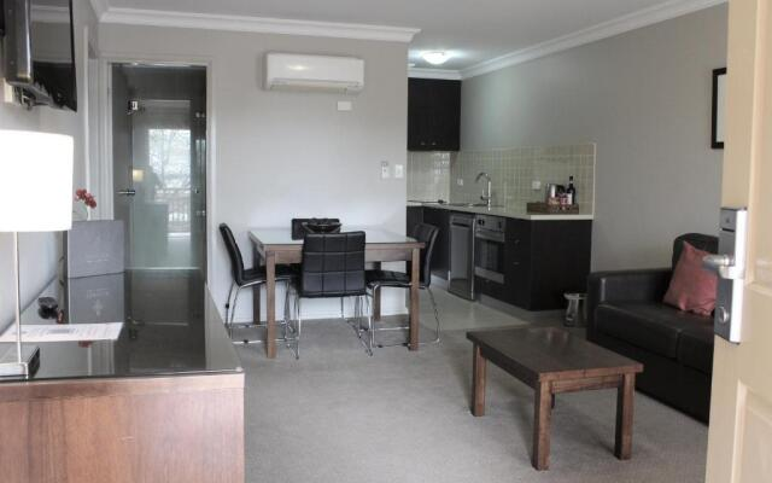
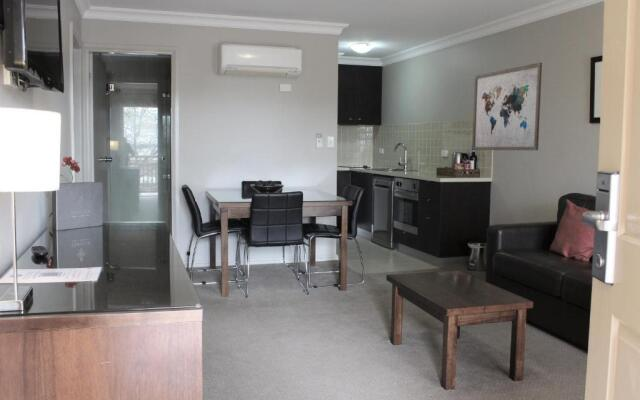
+ wall art (504, 110)
